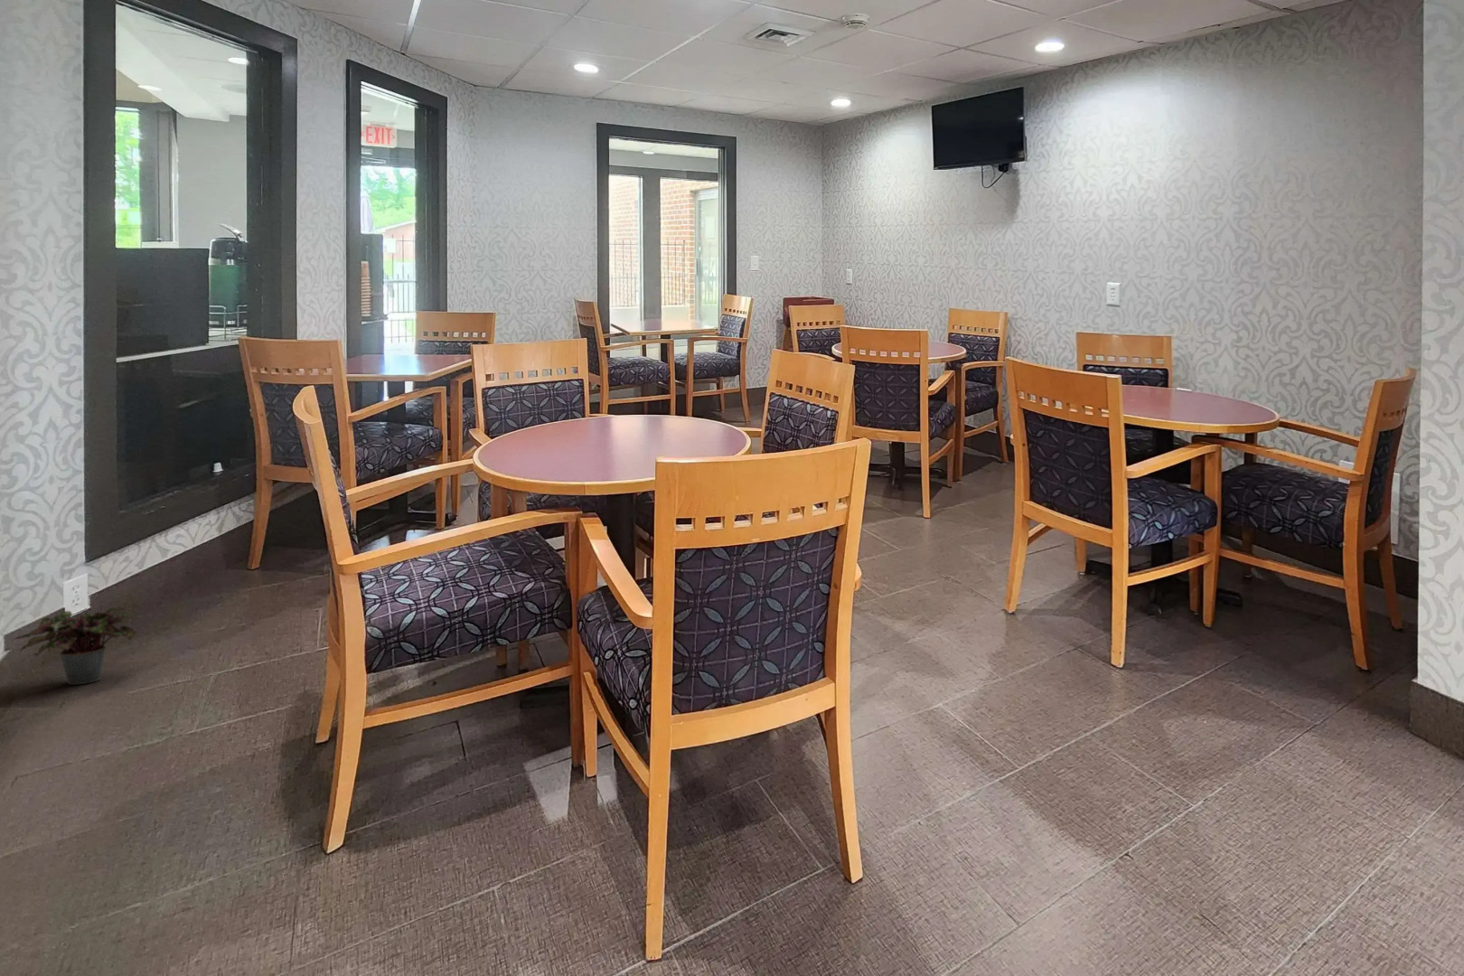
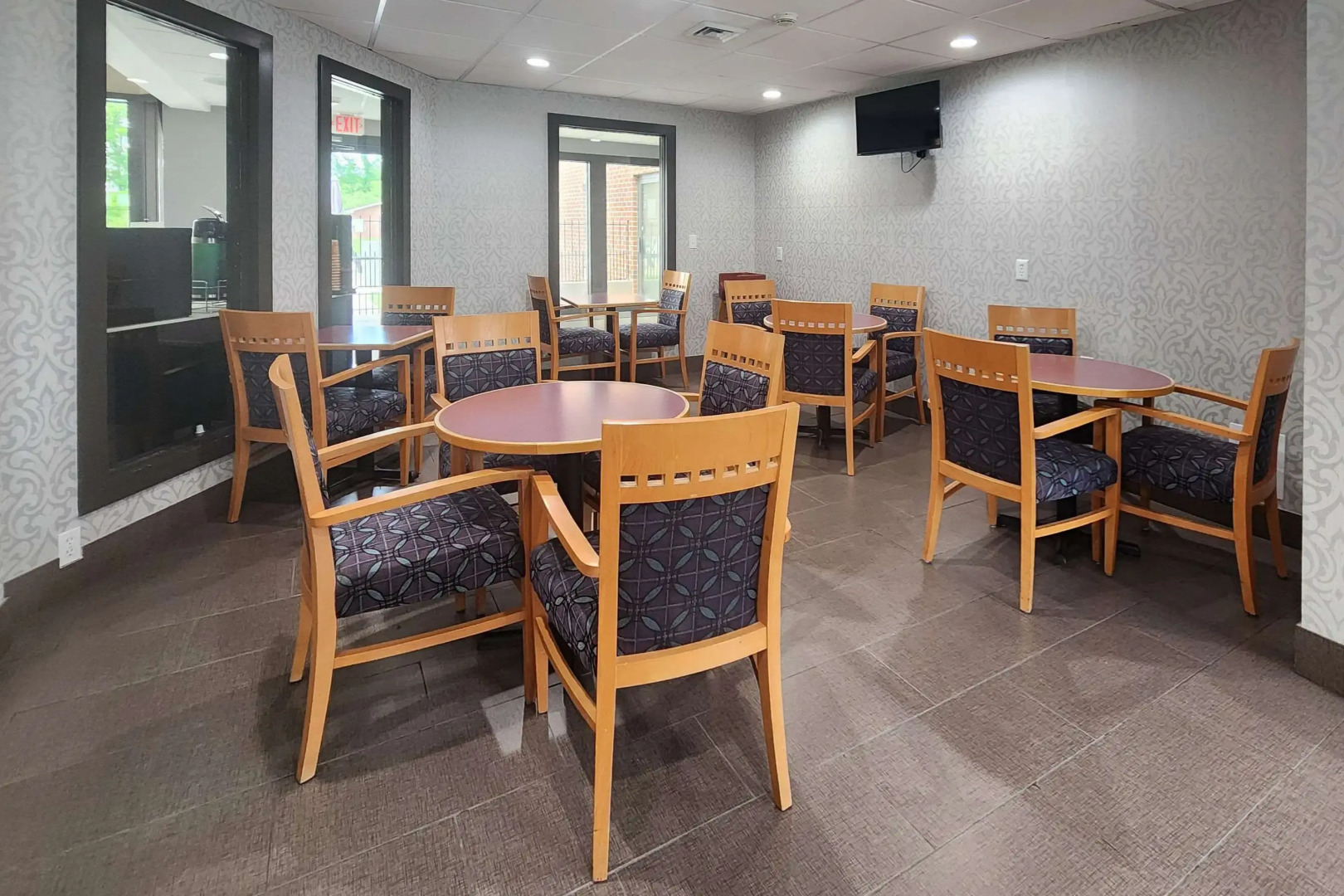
- potted plant (81, 646)
